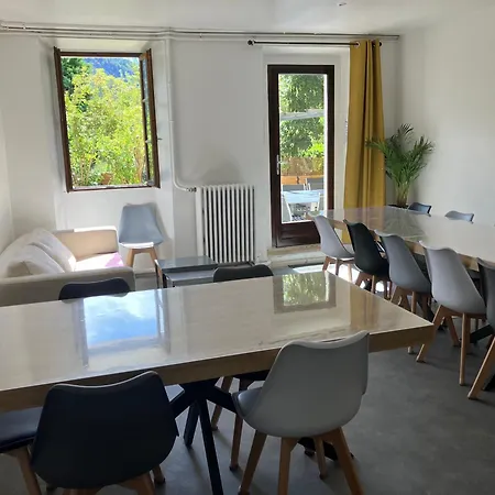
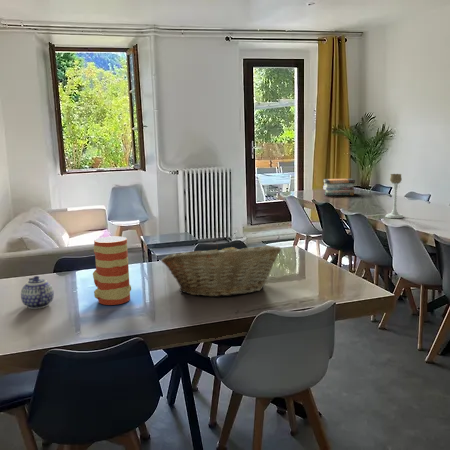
+ fruit basket (221, 264)
+ teapot (37, 290)
+ vase (111, 269)
+ candle holder (395, 195)
+ book stack (338, 187)
